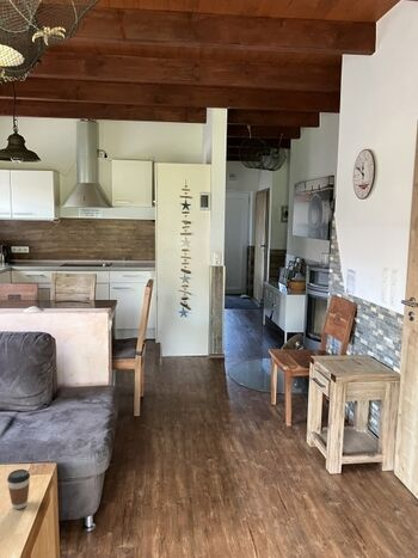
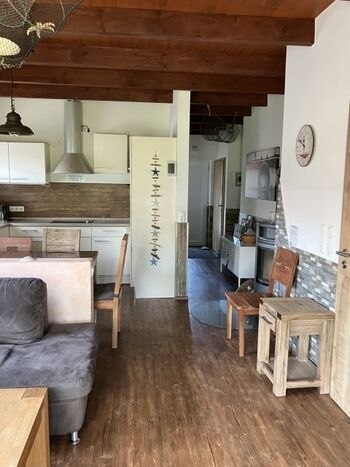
- coffee cup (19, 489)
